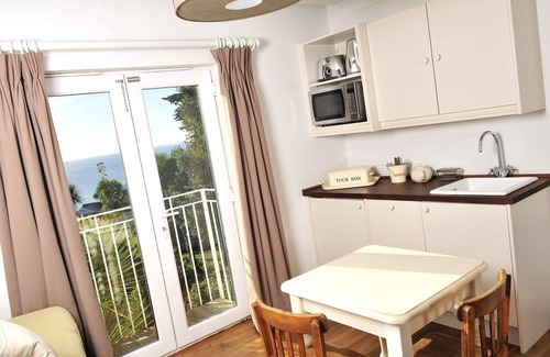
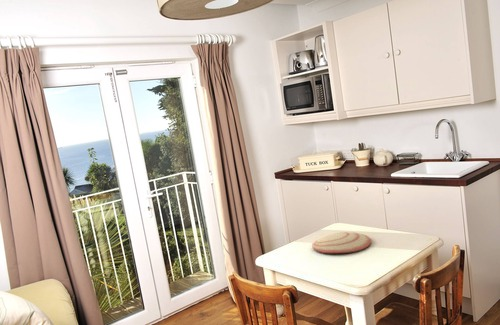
+ plate (340, 240)
